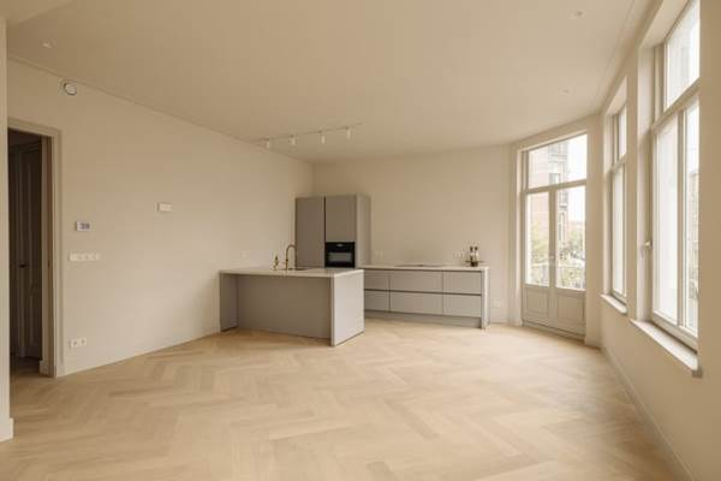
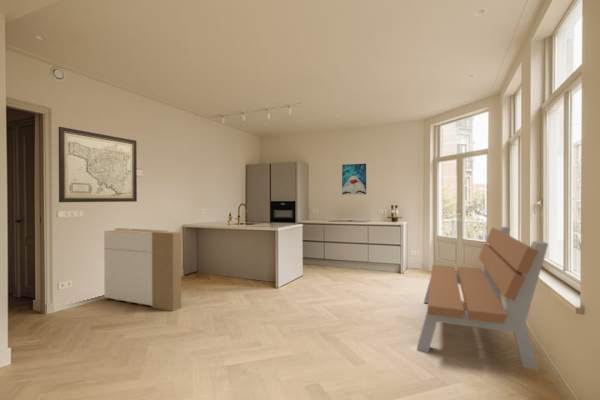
+ storage cabinet (144, 266)
+ wall art (101, 168)
+ wall art (354, 179)
+ bench (469, 279)
